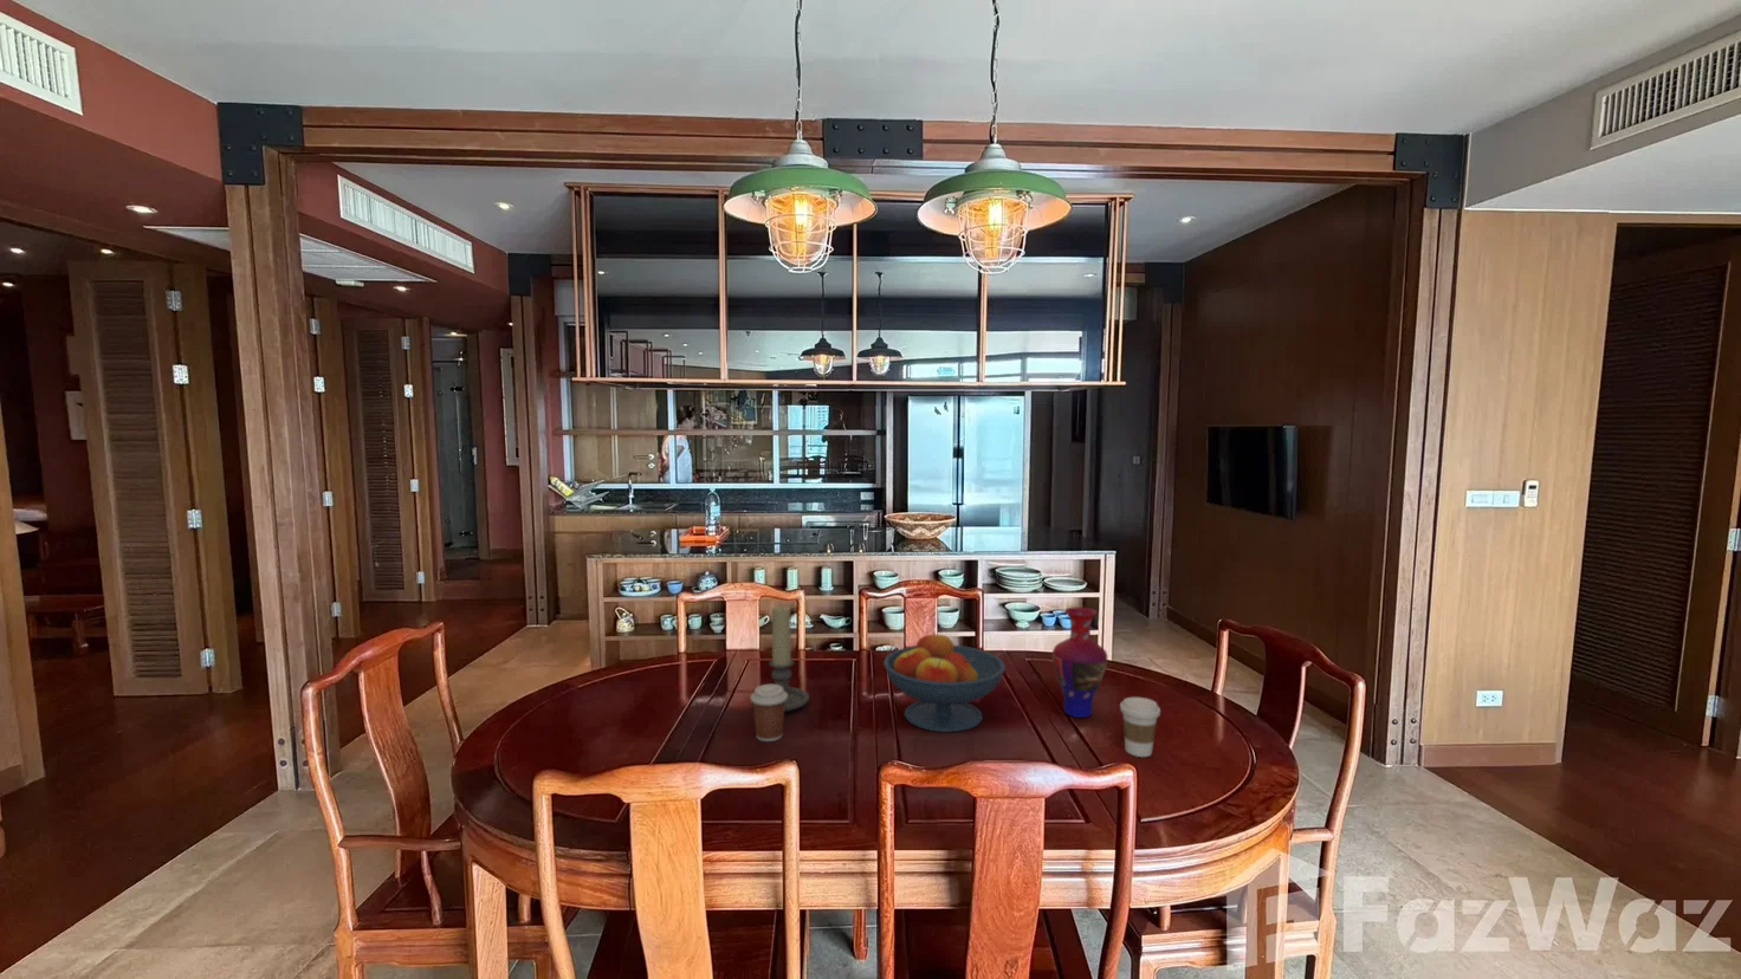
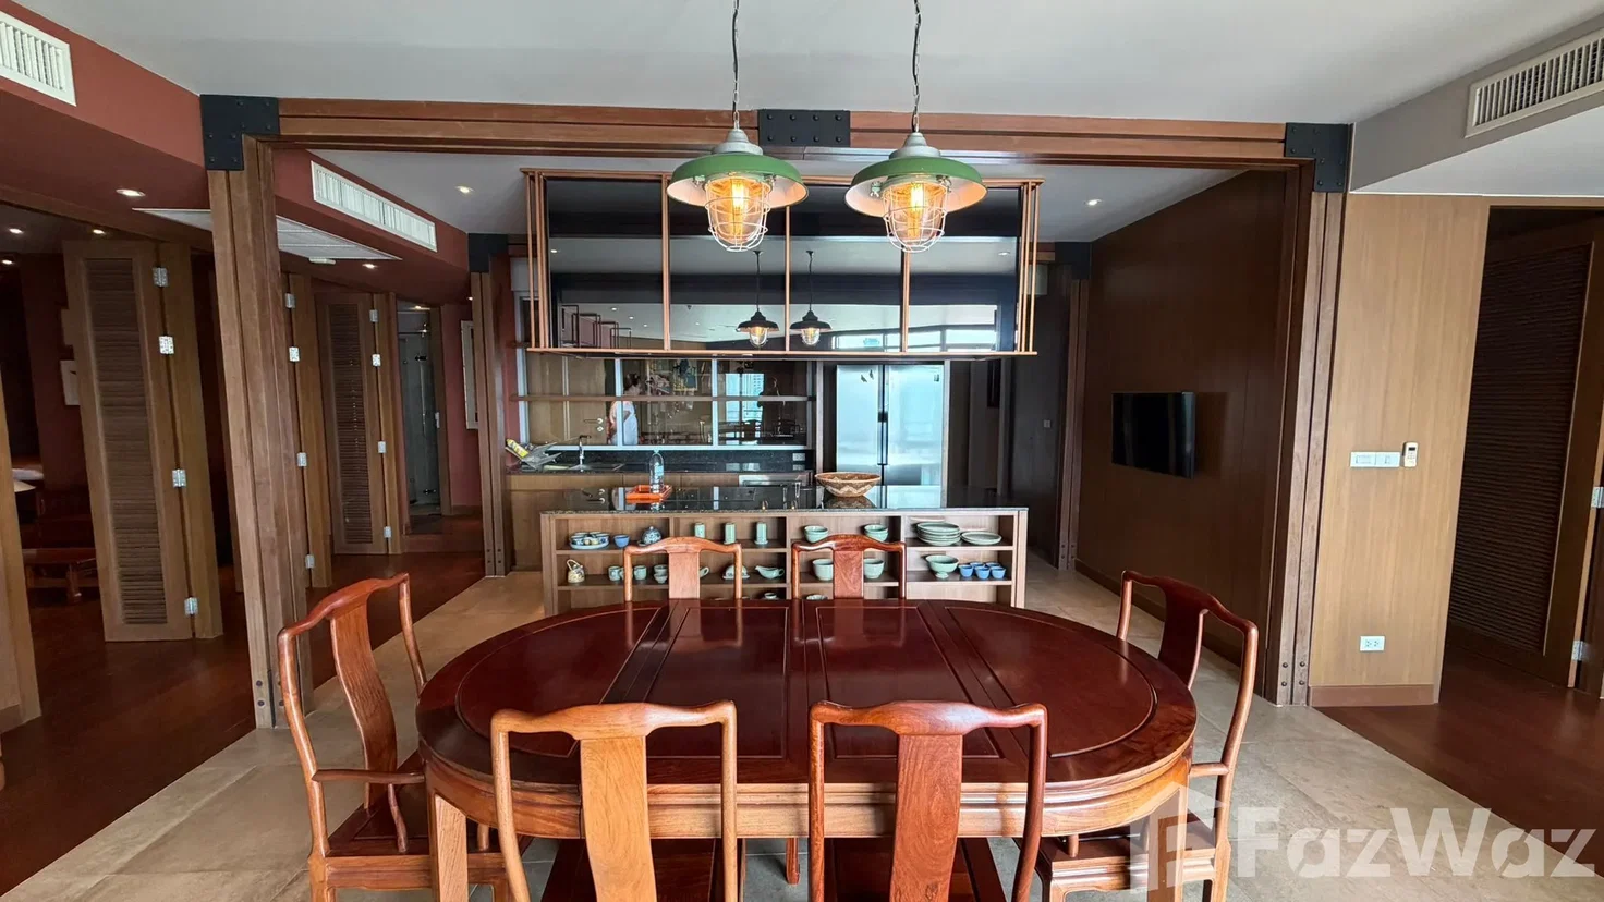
- vase (1079, 662)
- coffee cup (769, 711)
- candle holder (782, 654)
- coffee cup (1140, 726)
- fruit bowl (942, 679)
